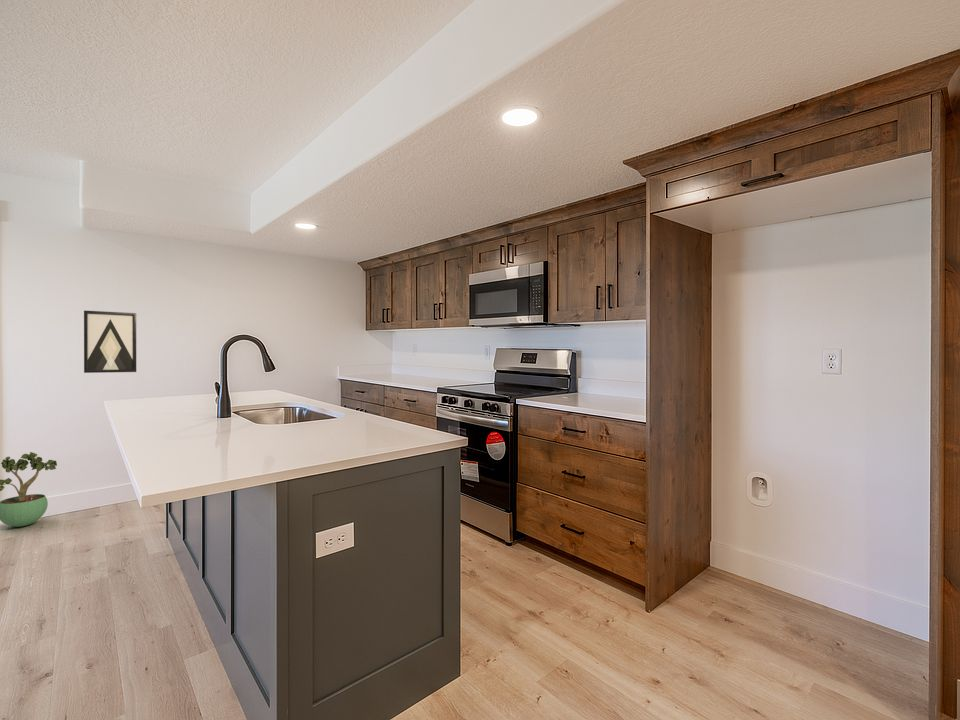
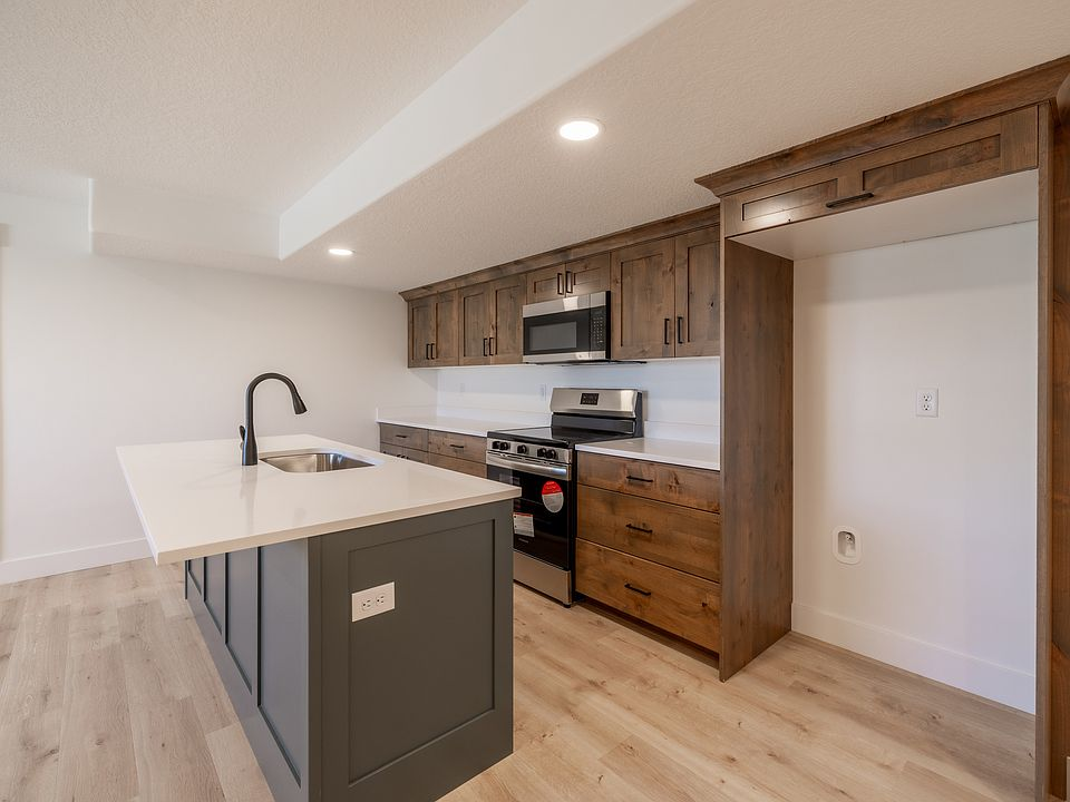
- wall art (110, 342)
- potted plant (25, 488)
